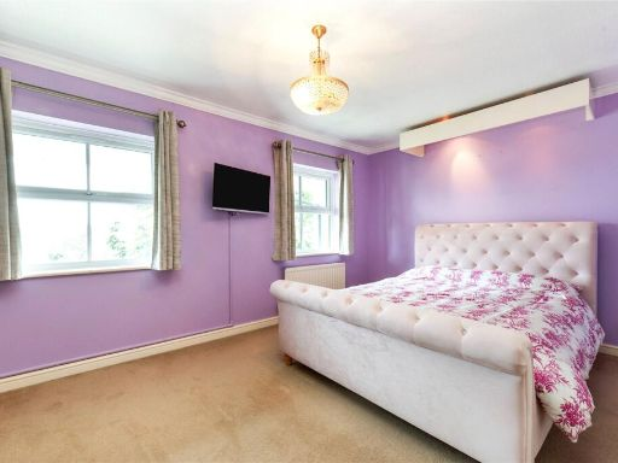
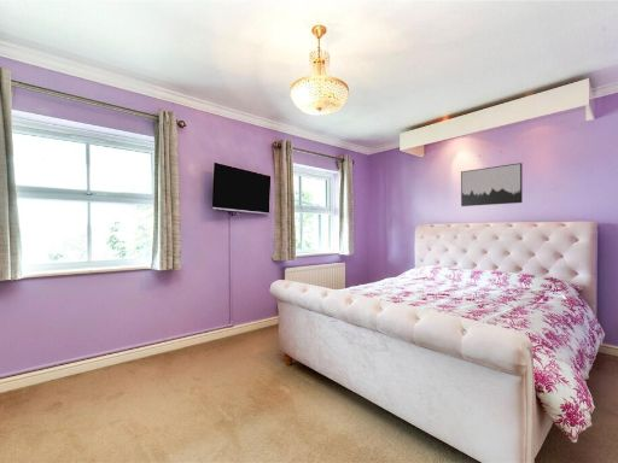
+ wall art (489, 186)
